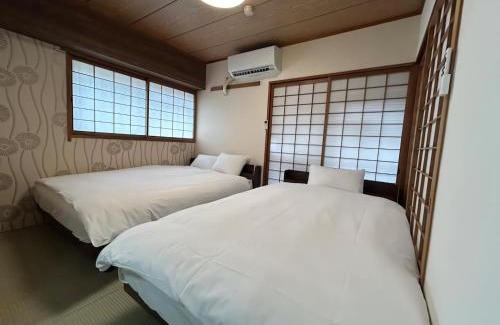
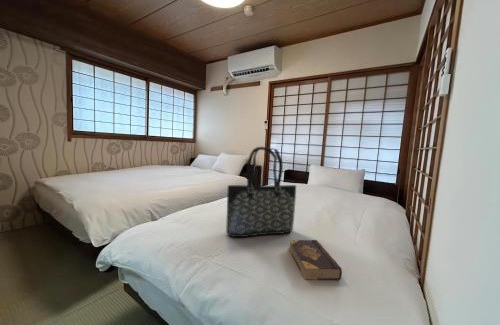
+ book (310, 254)
+ tote bag (263, 190)
